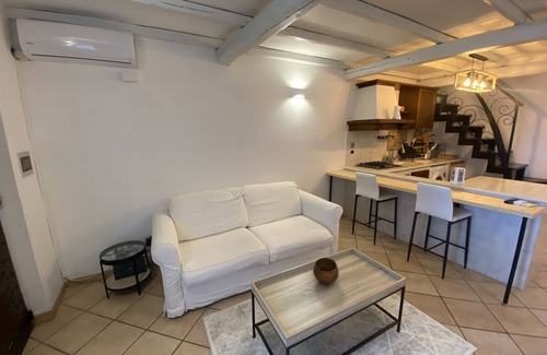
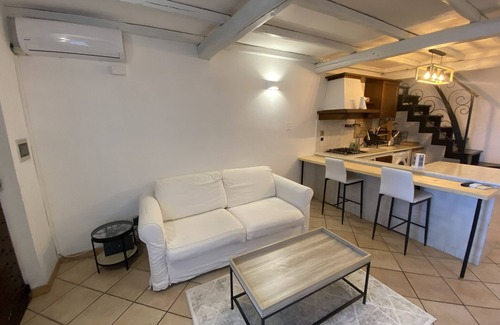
- bowl (325, 272)
